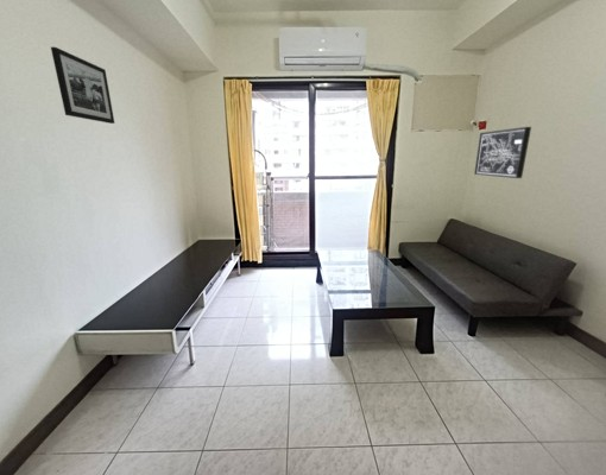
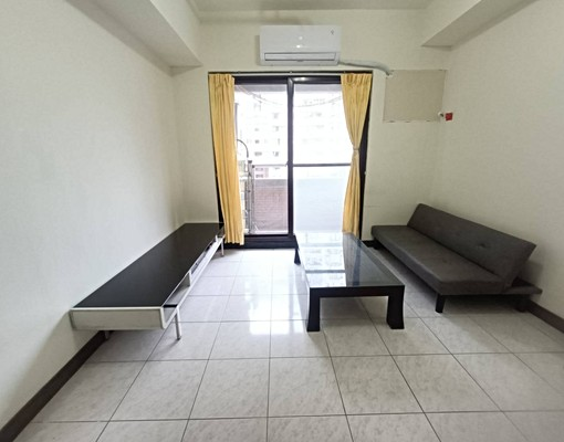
- picture frame (87, 90)
- wall art (499, 153)
